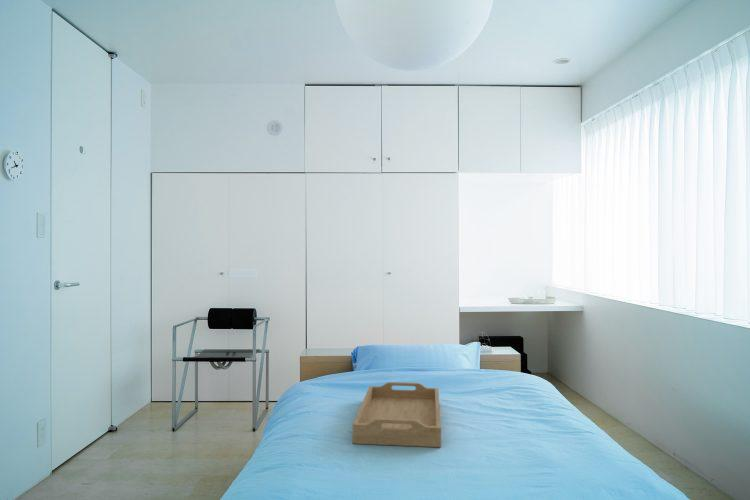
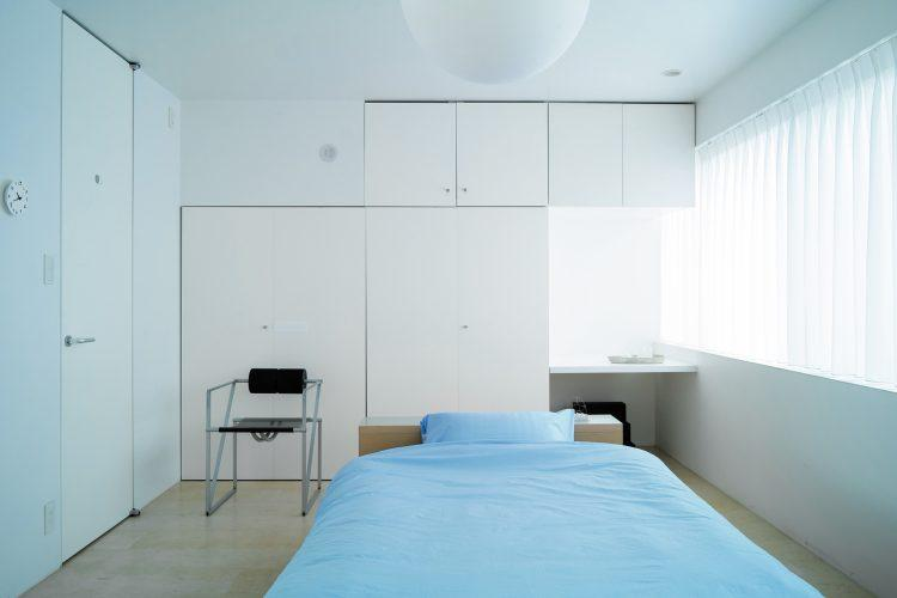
- serving tray (400, 409)
